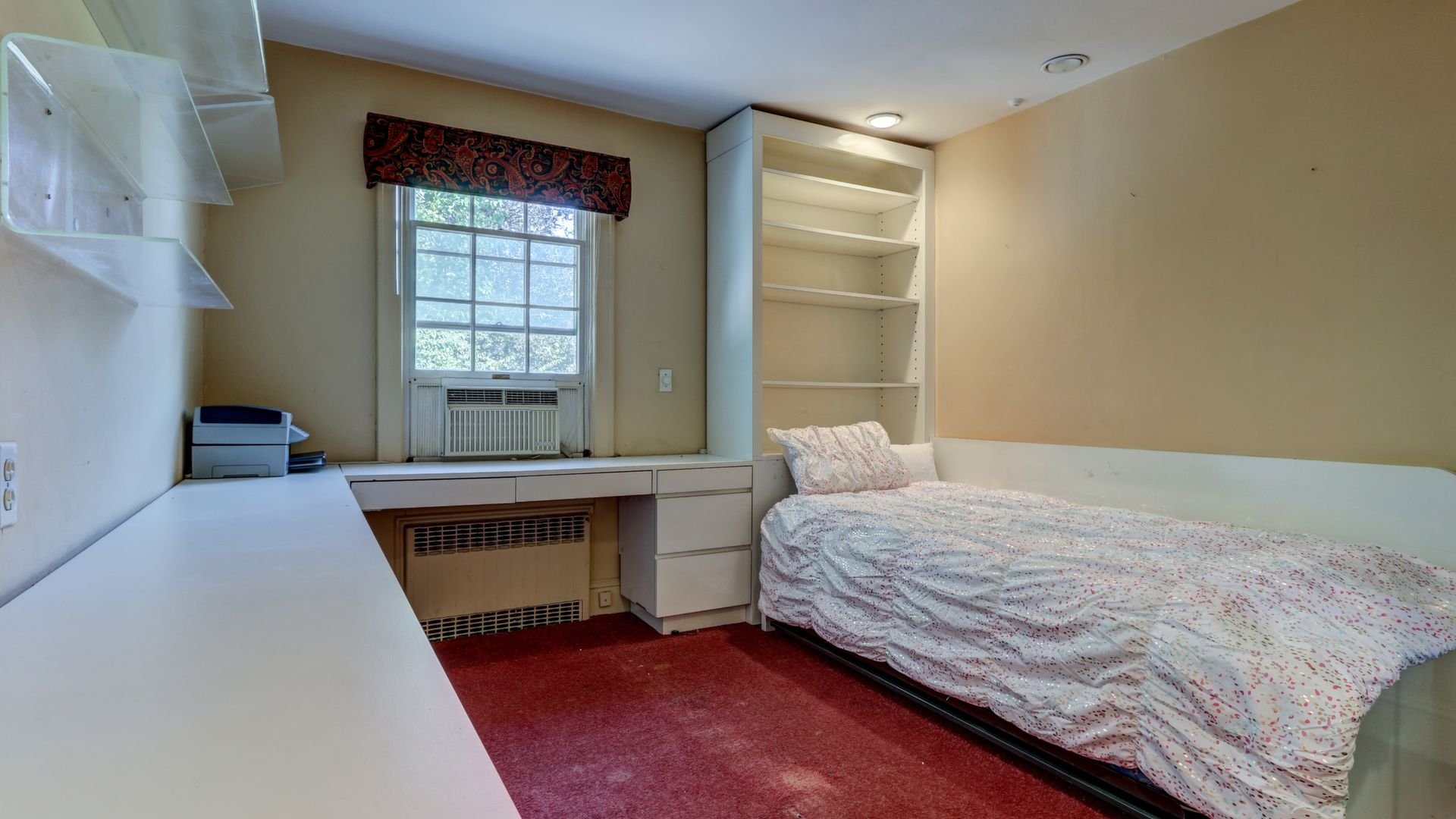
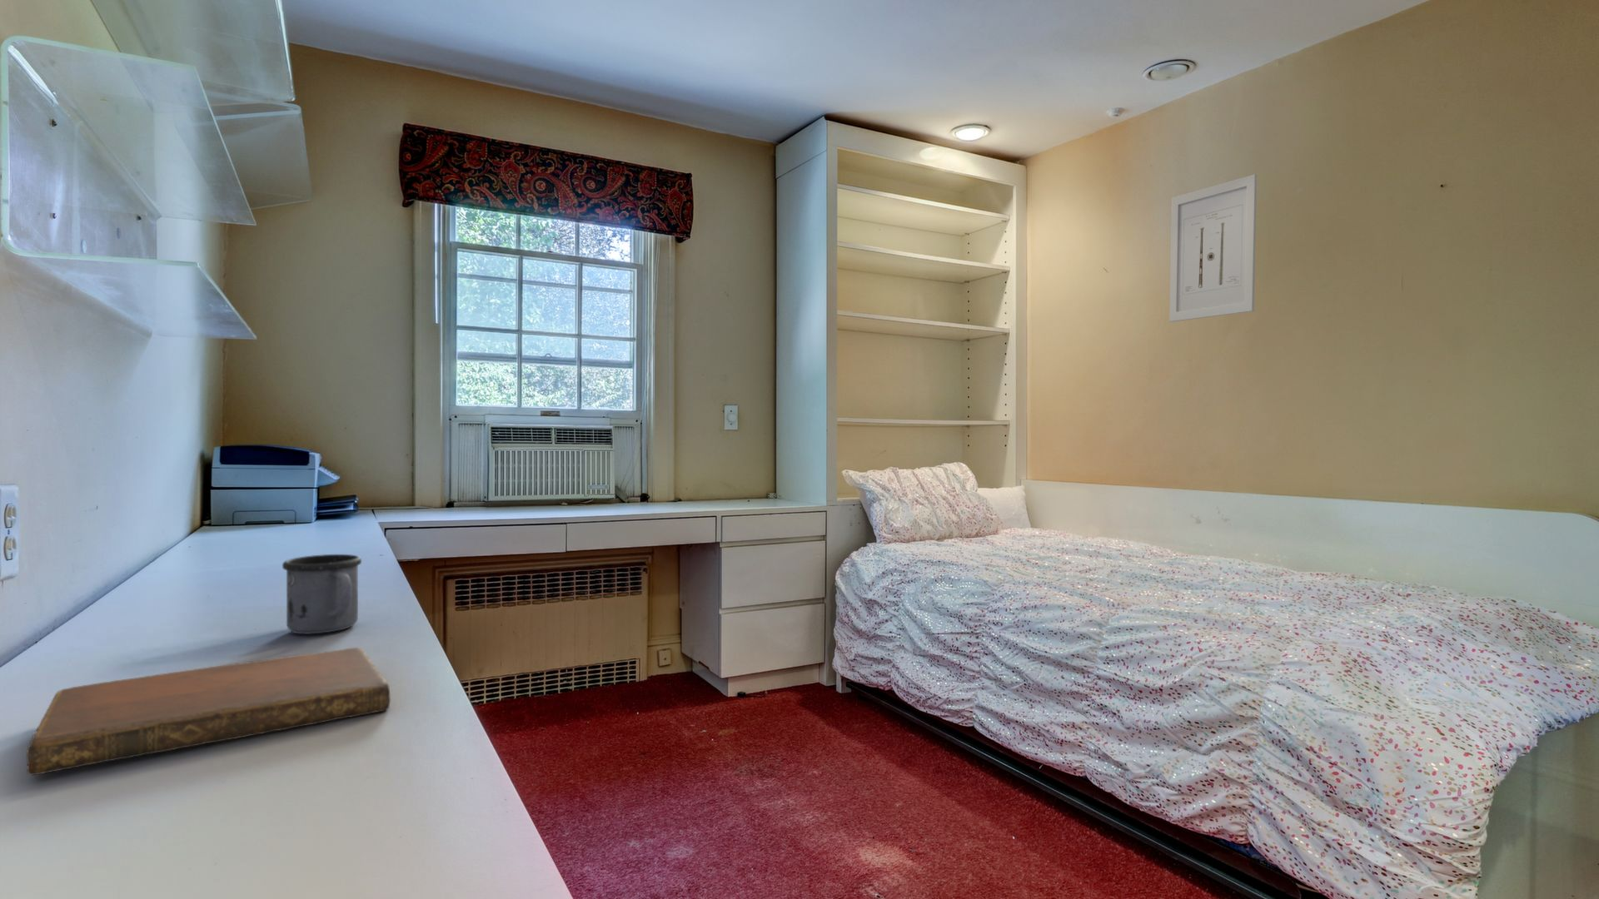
+ notebook (226, 699)
+ wall art (1211, 251)
+ mug (327, 594)
